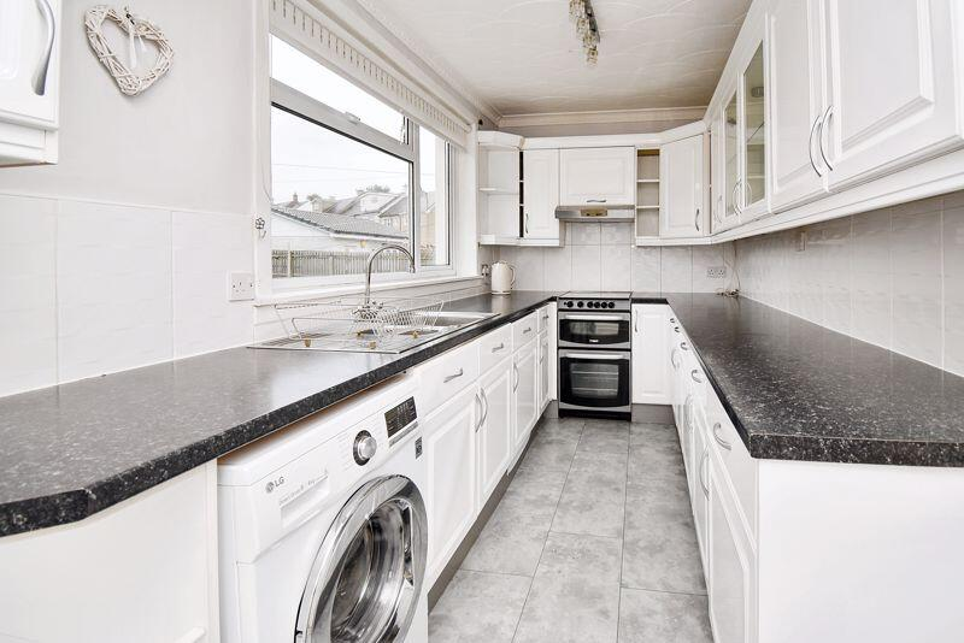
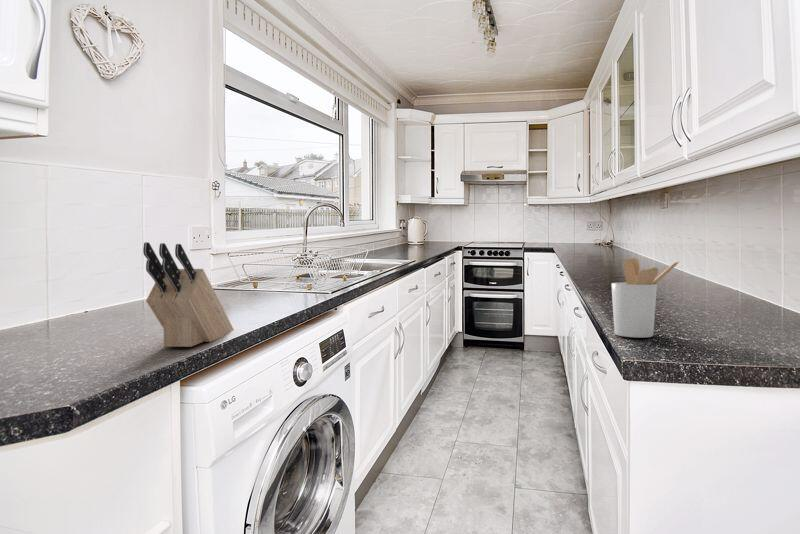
+ knife block (189, 292)
+ utensil holder (645, 296)
